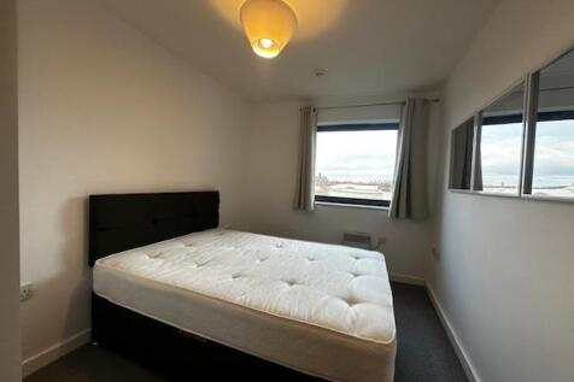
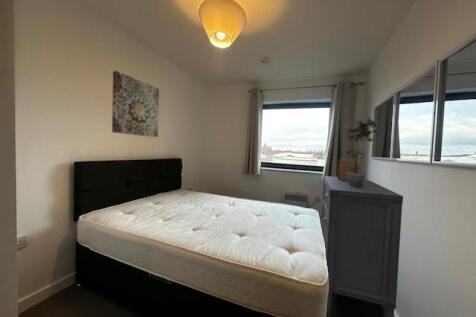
+ potted plant (358, 151)
+ dresser (348, 233)
+ book stack (348, 169)
+ wall art (138, 108)
